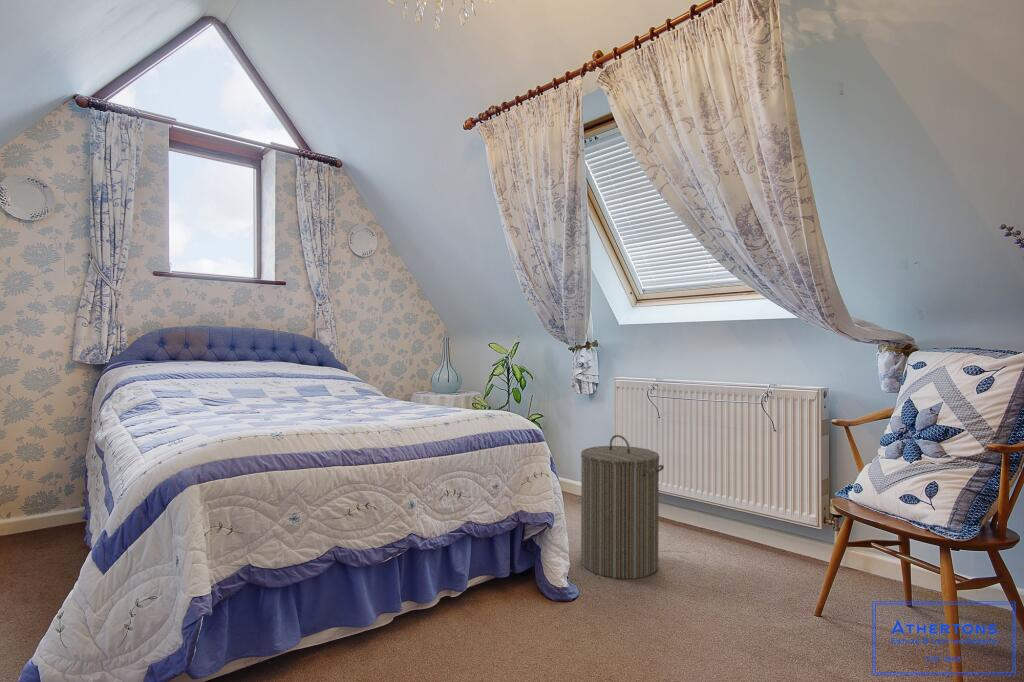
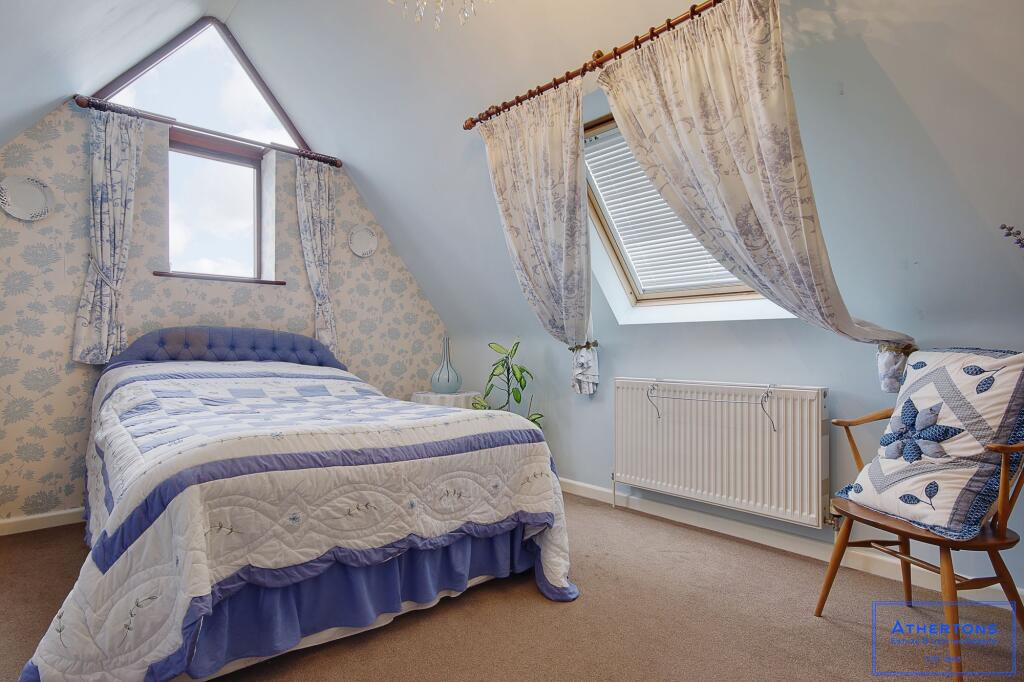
- laundry hamper (619, 499)
